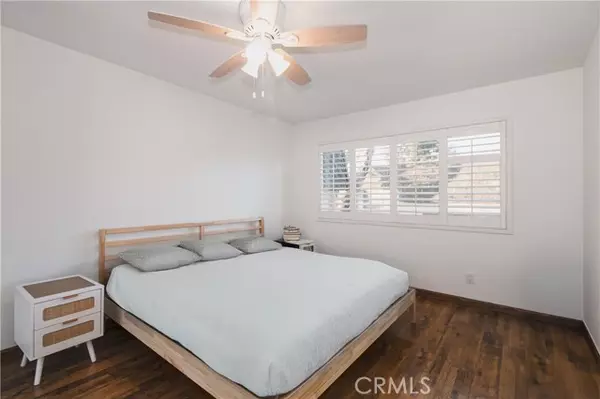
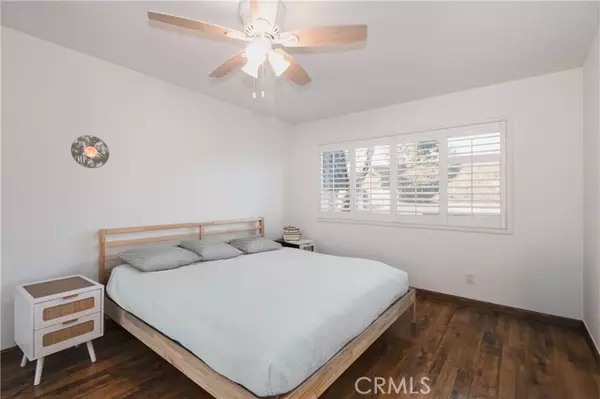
+ wall clock (91, 151)
